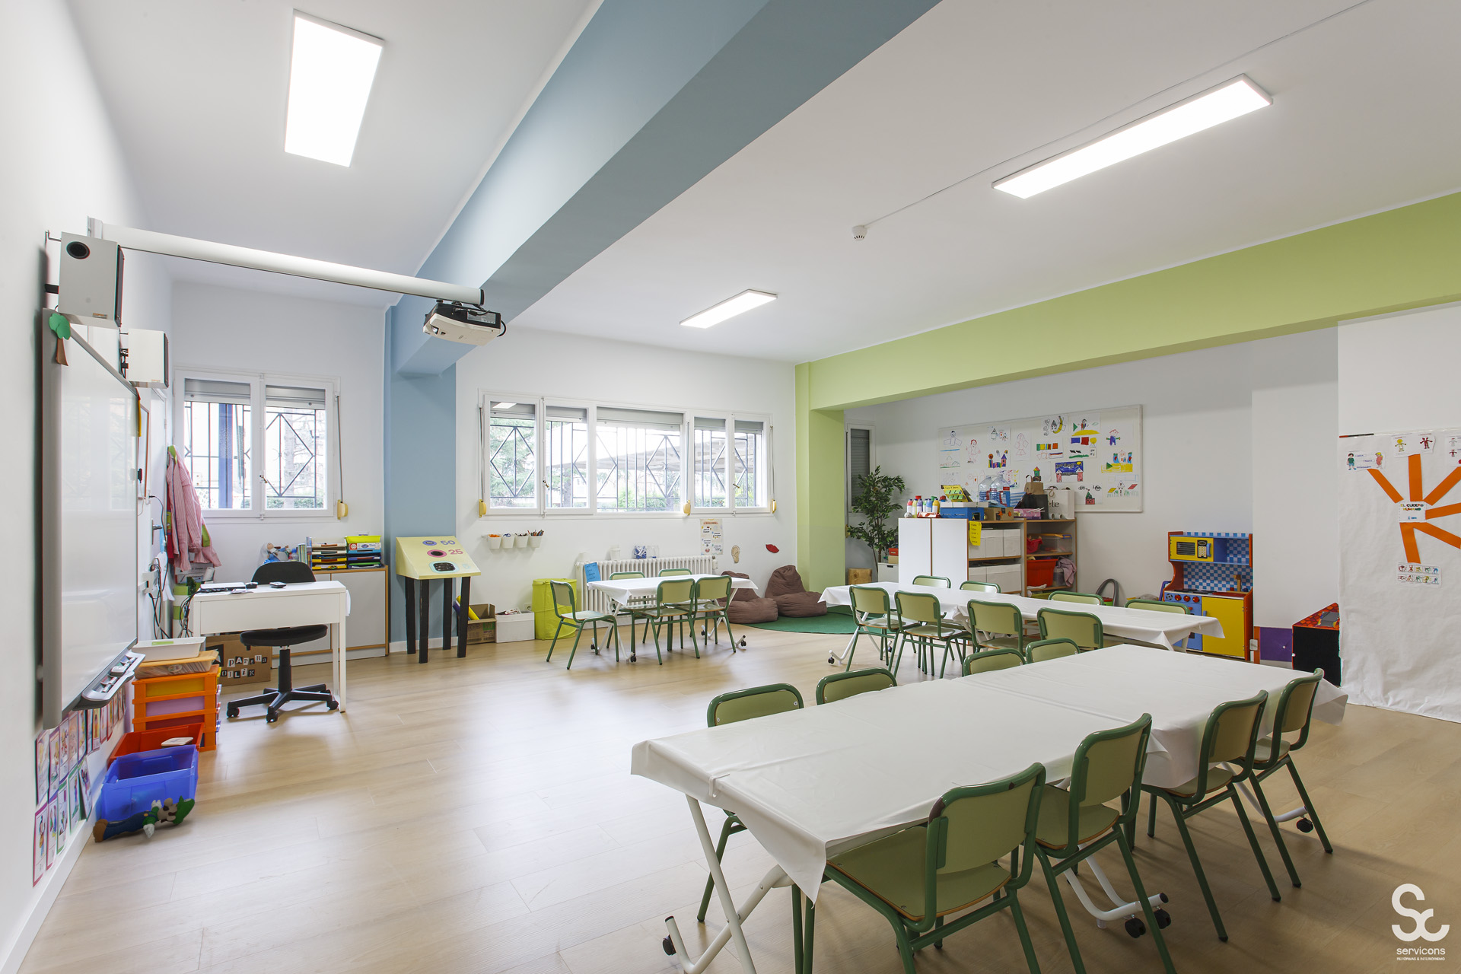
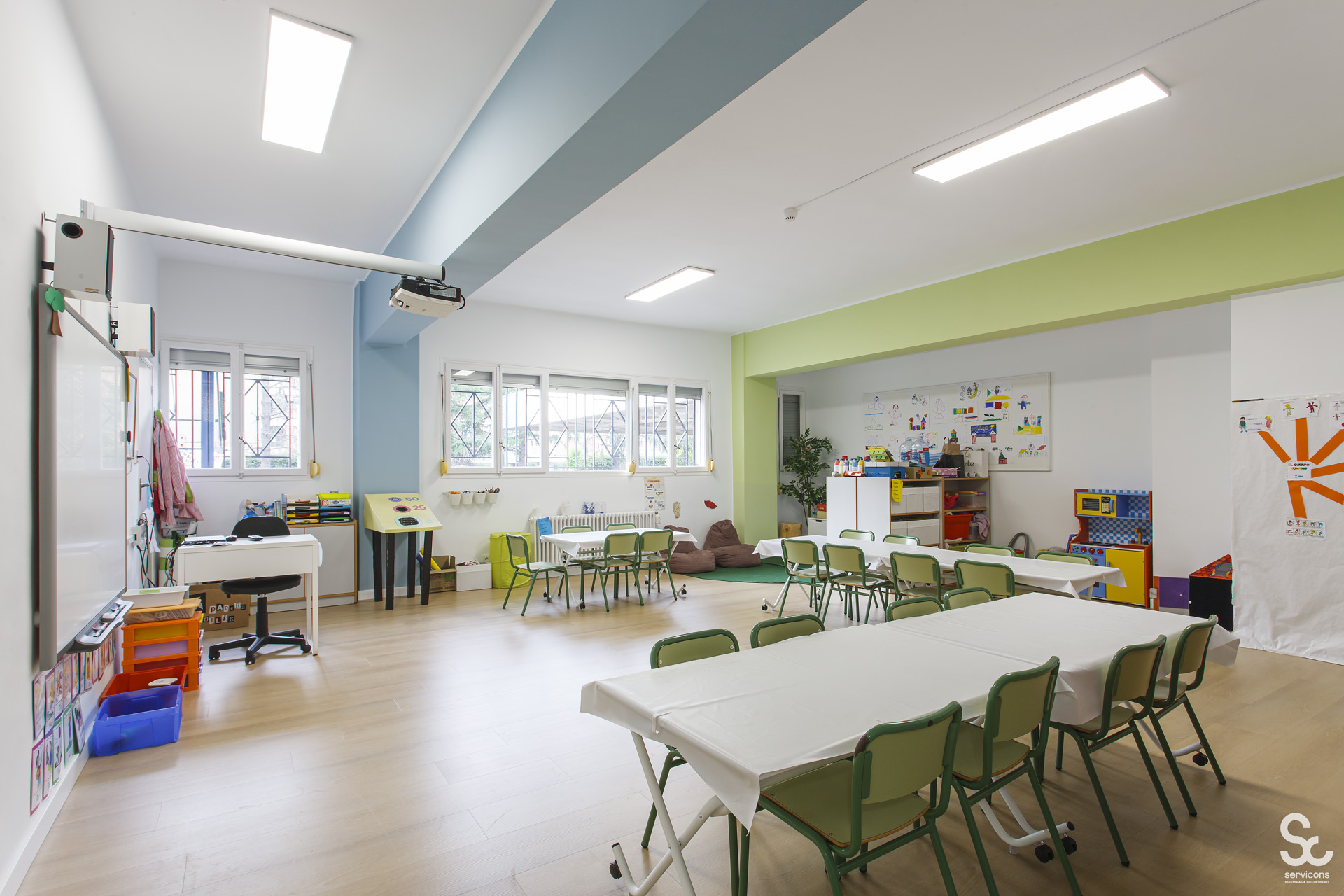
- plush toy (146, 815)
